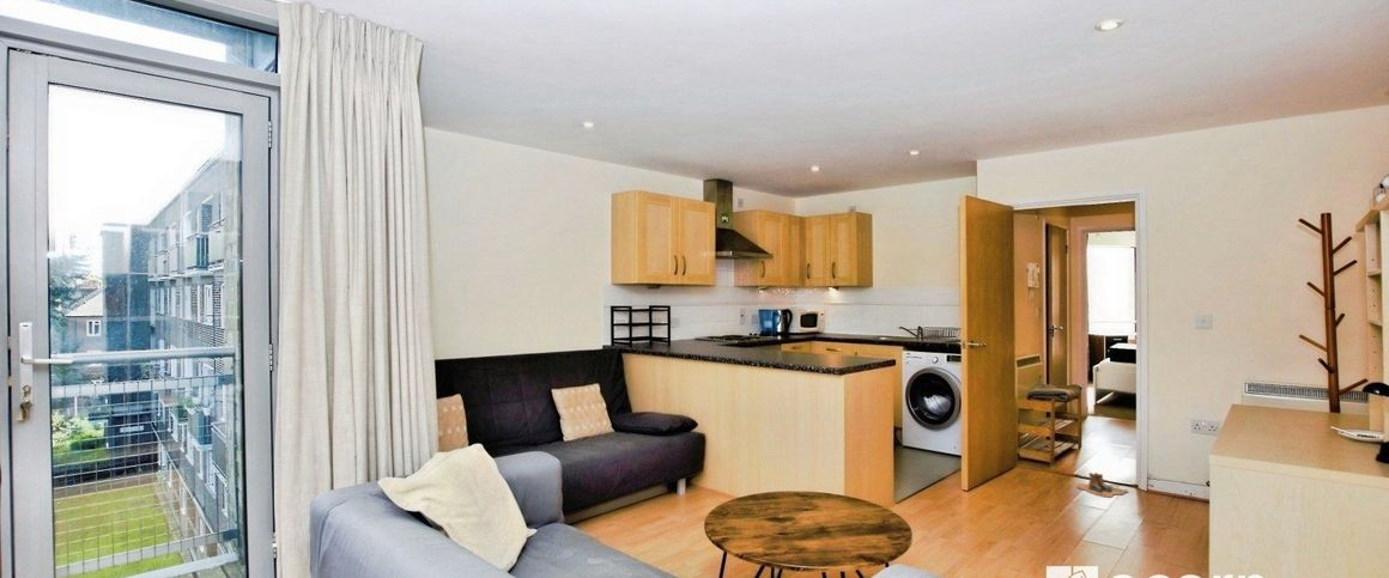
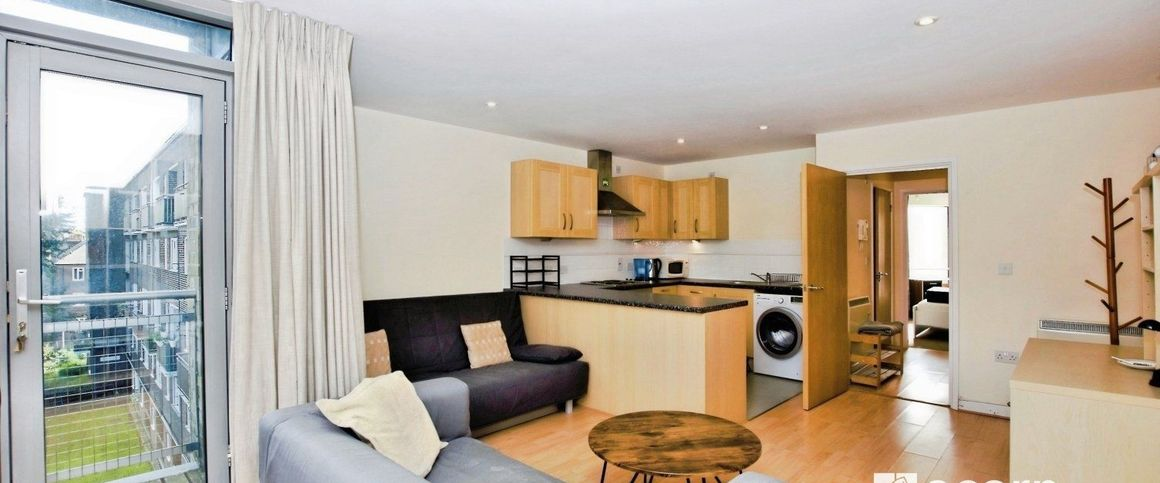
- boots (1100, 482)
